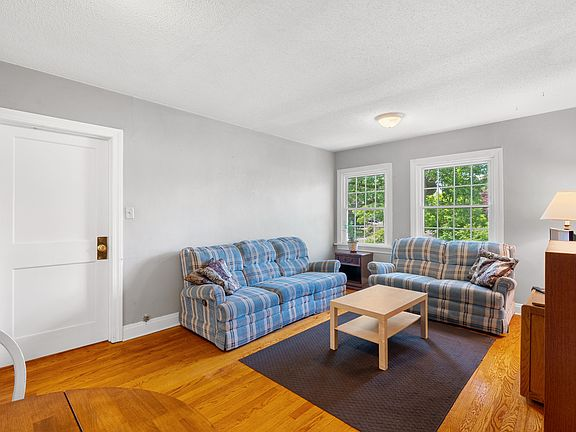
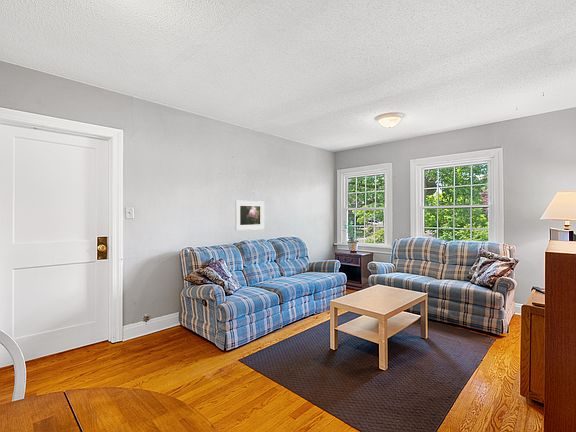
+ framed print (250, 215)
